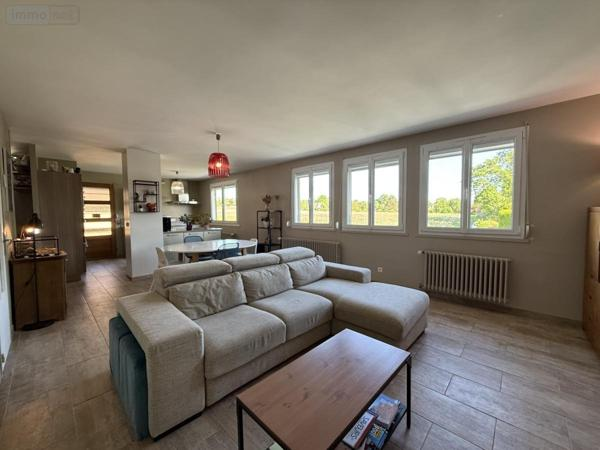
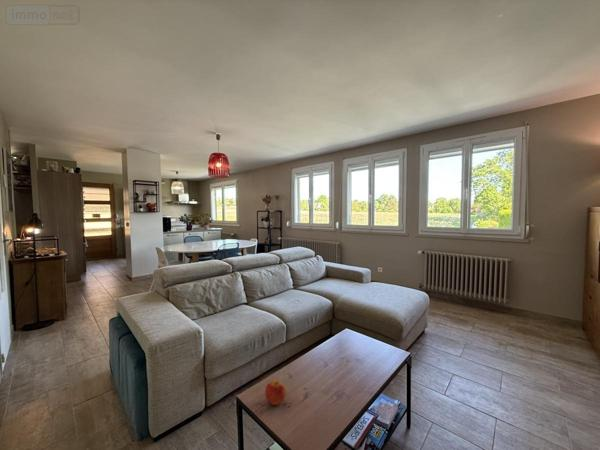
+ apple (275, 391)
